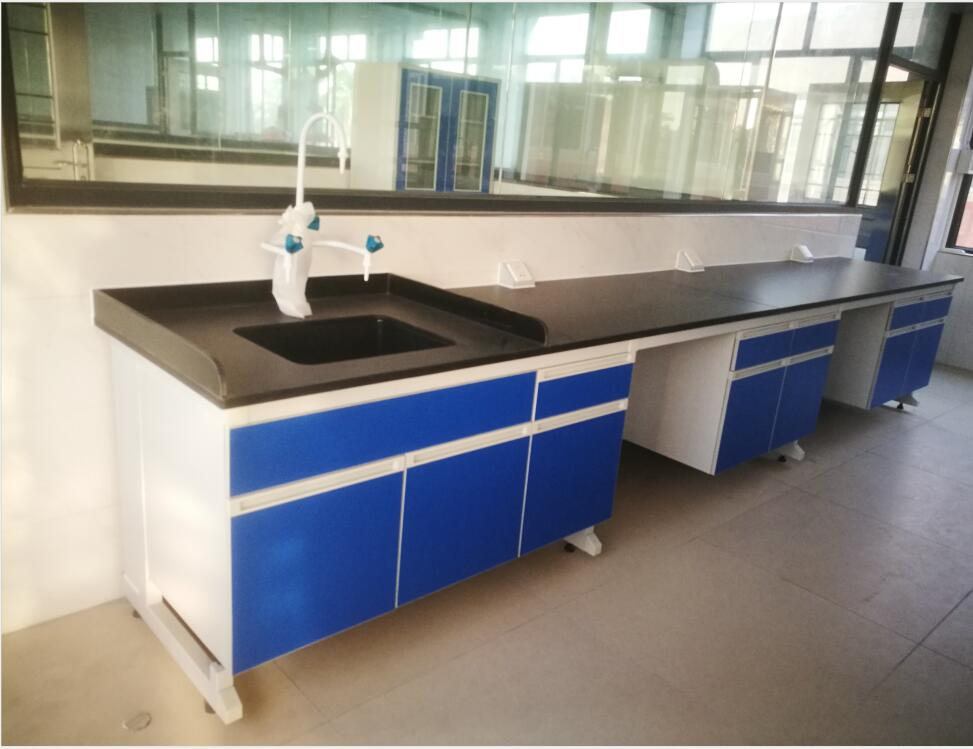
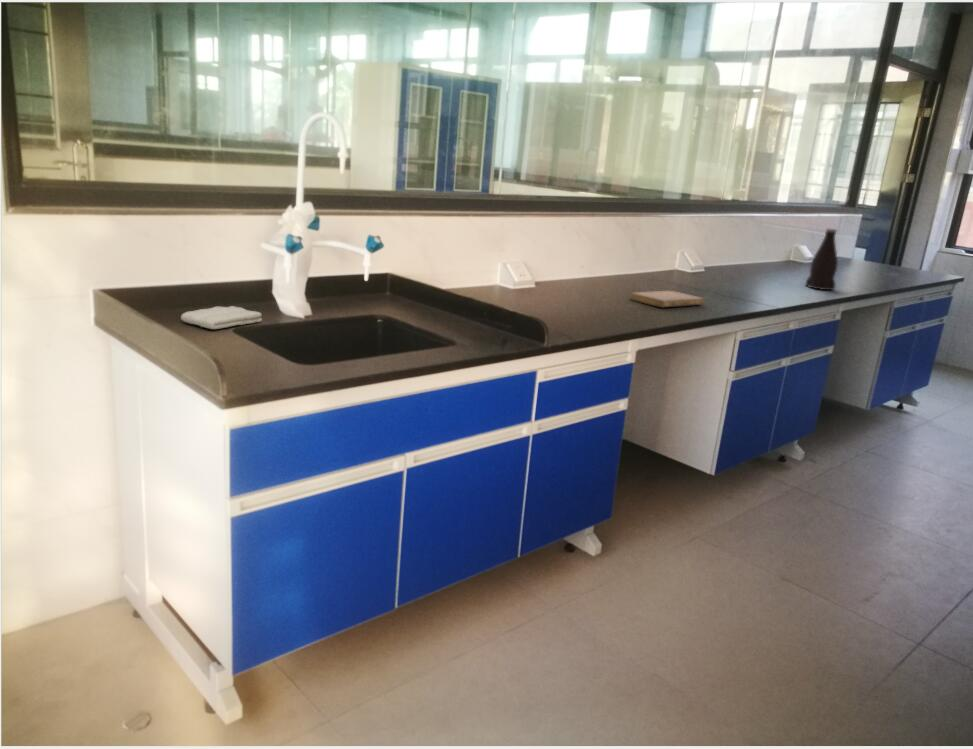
+ washcloth (223, 316)
+ notebook (667, 298)
+ bottle (825, 258)
